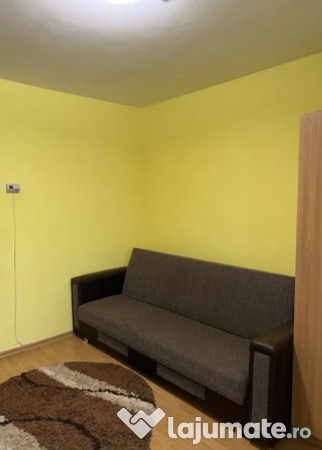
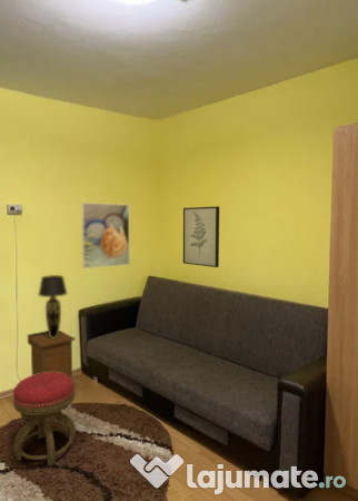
+ wall art (200, 236)
+ table lamp (52, 306)
+ nightstand (49, 365)
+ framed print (106, 235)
+ stool (44, 415)
